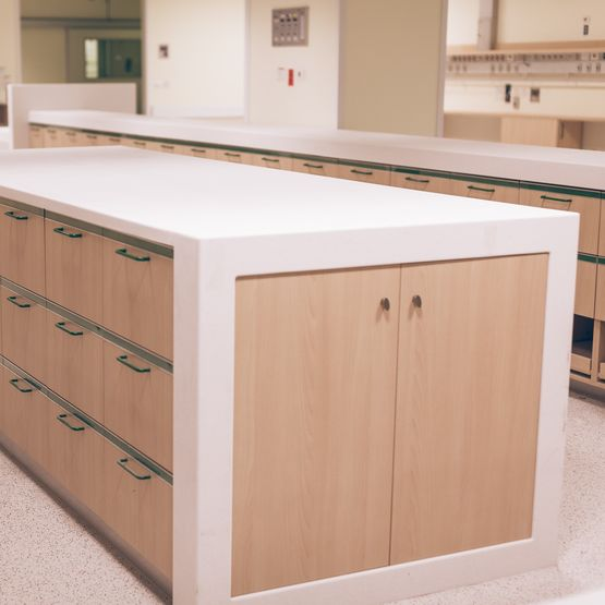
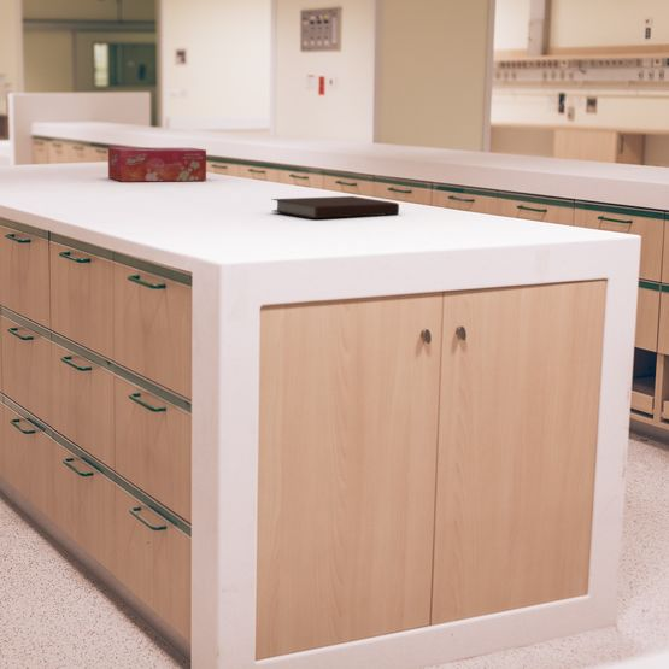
+ tissue box (157, 164)
+ notebook (334, 206)
